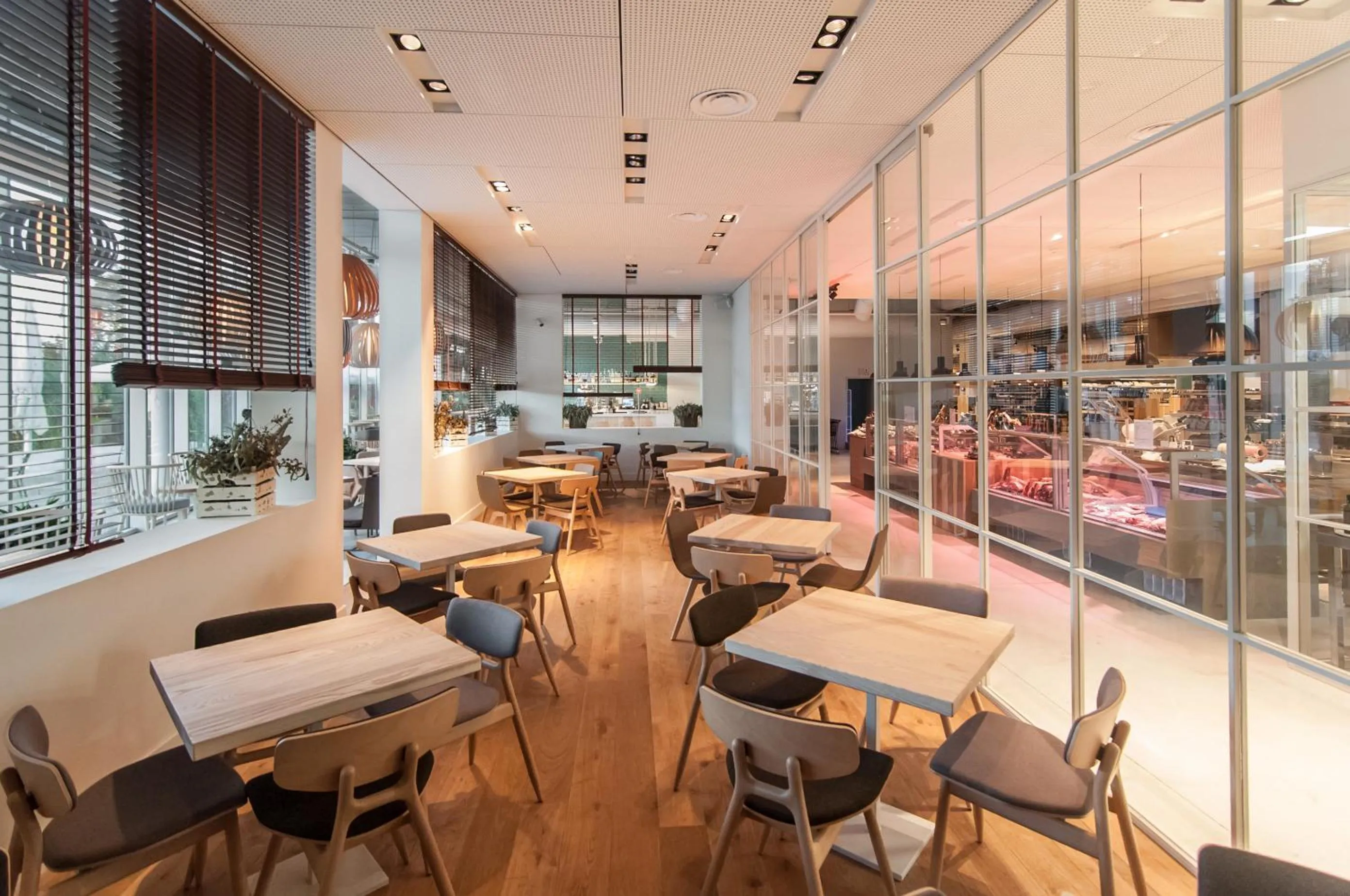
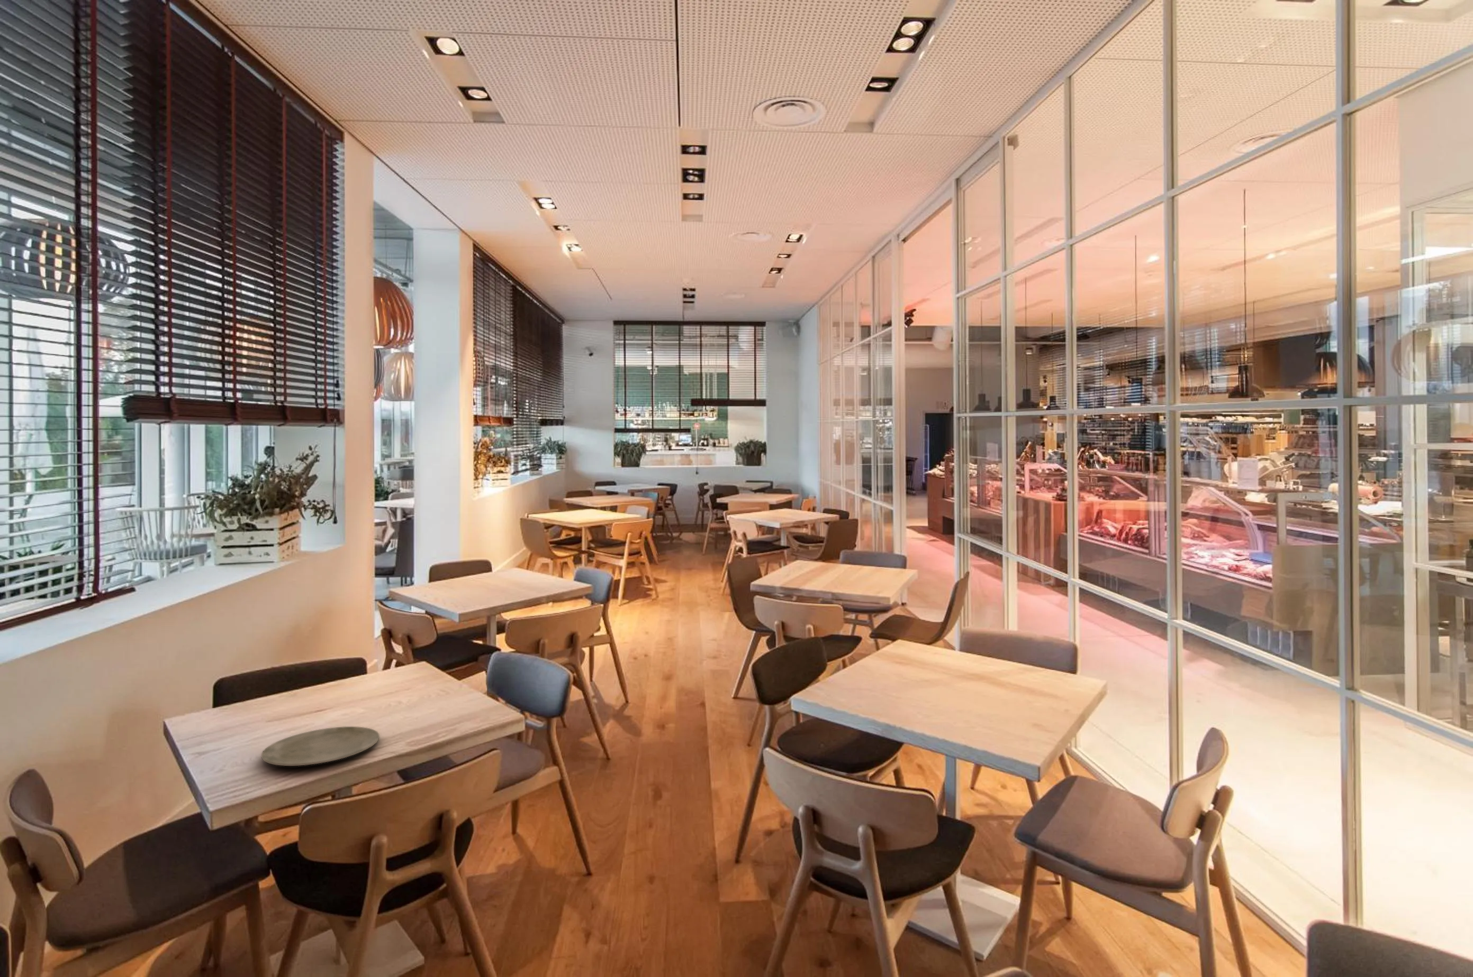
+ plate (322, 747)
